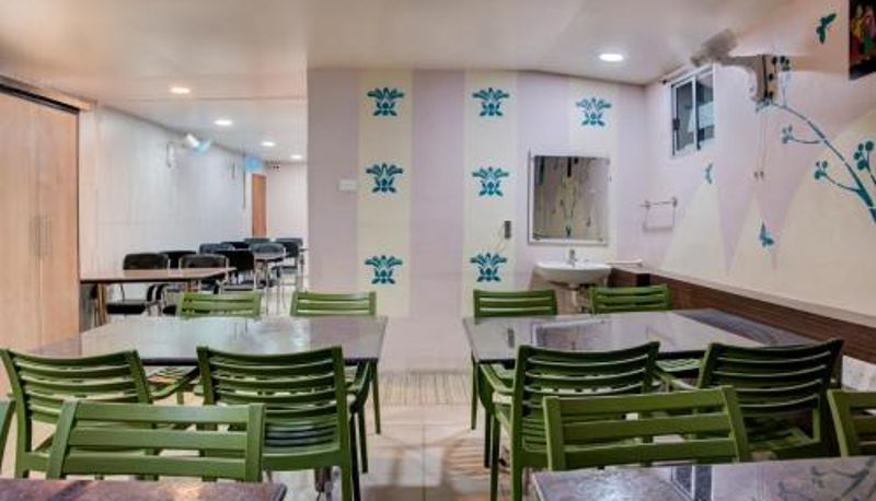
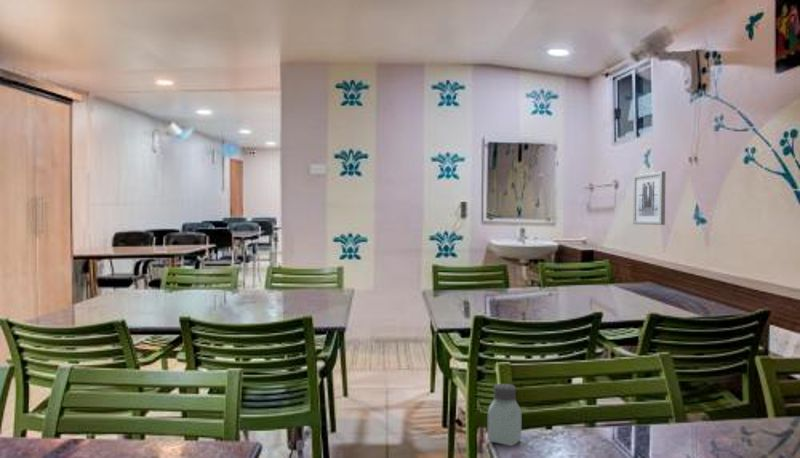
+ wall art (648, 199)
+ saltshaker (504, 413)
